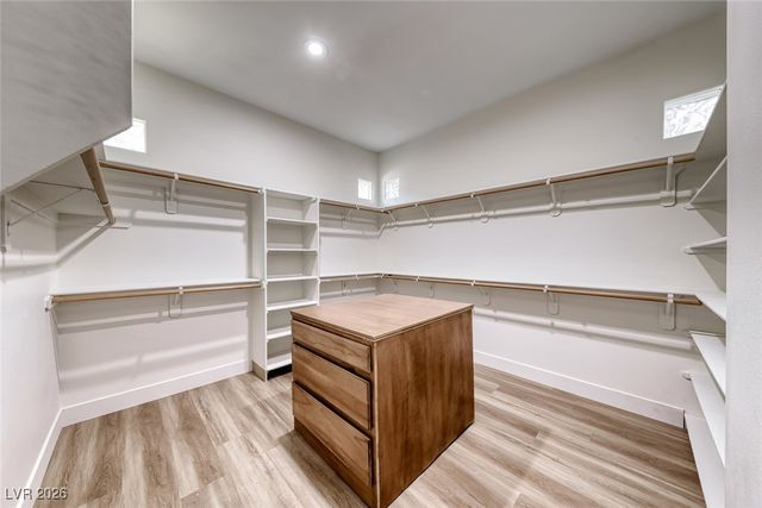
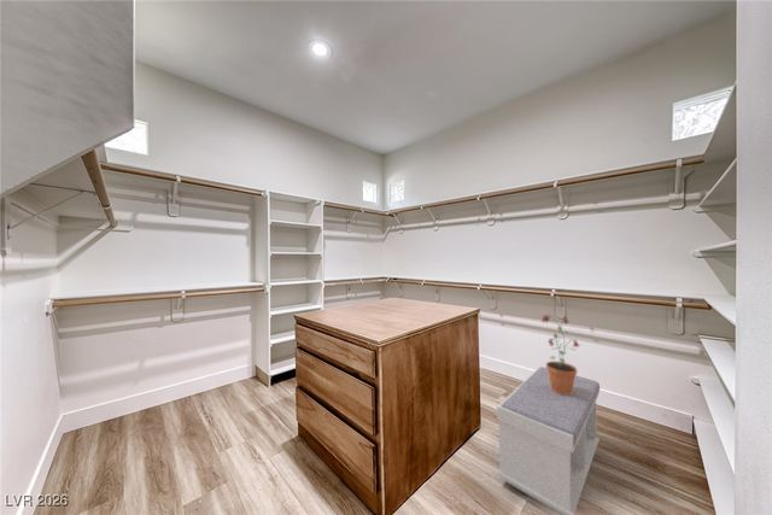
+ bench (552, 427)
+ potted plant (561, 353)
